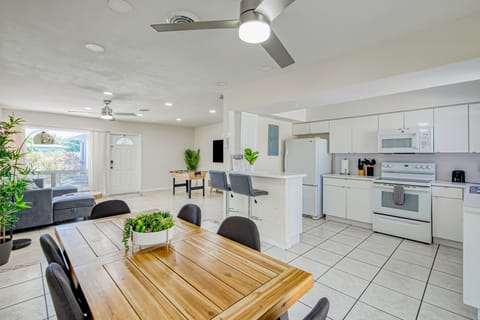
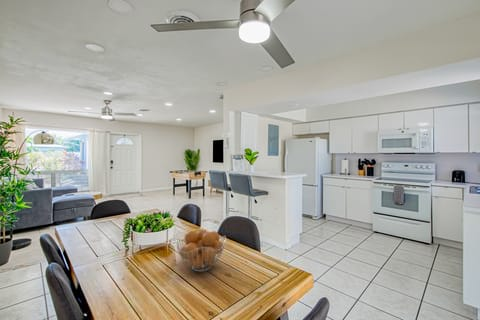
+ fruit basket (201, 248)
